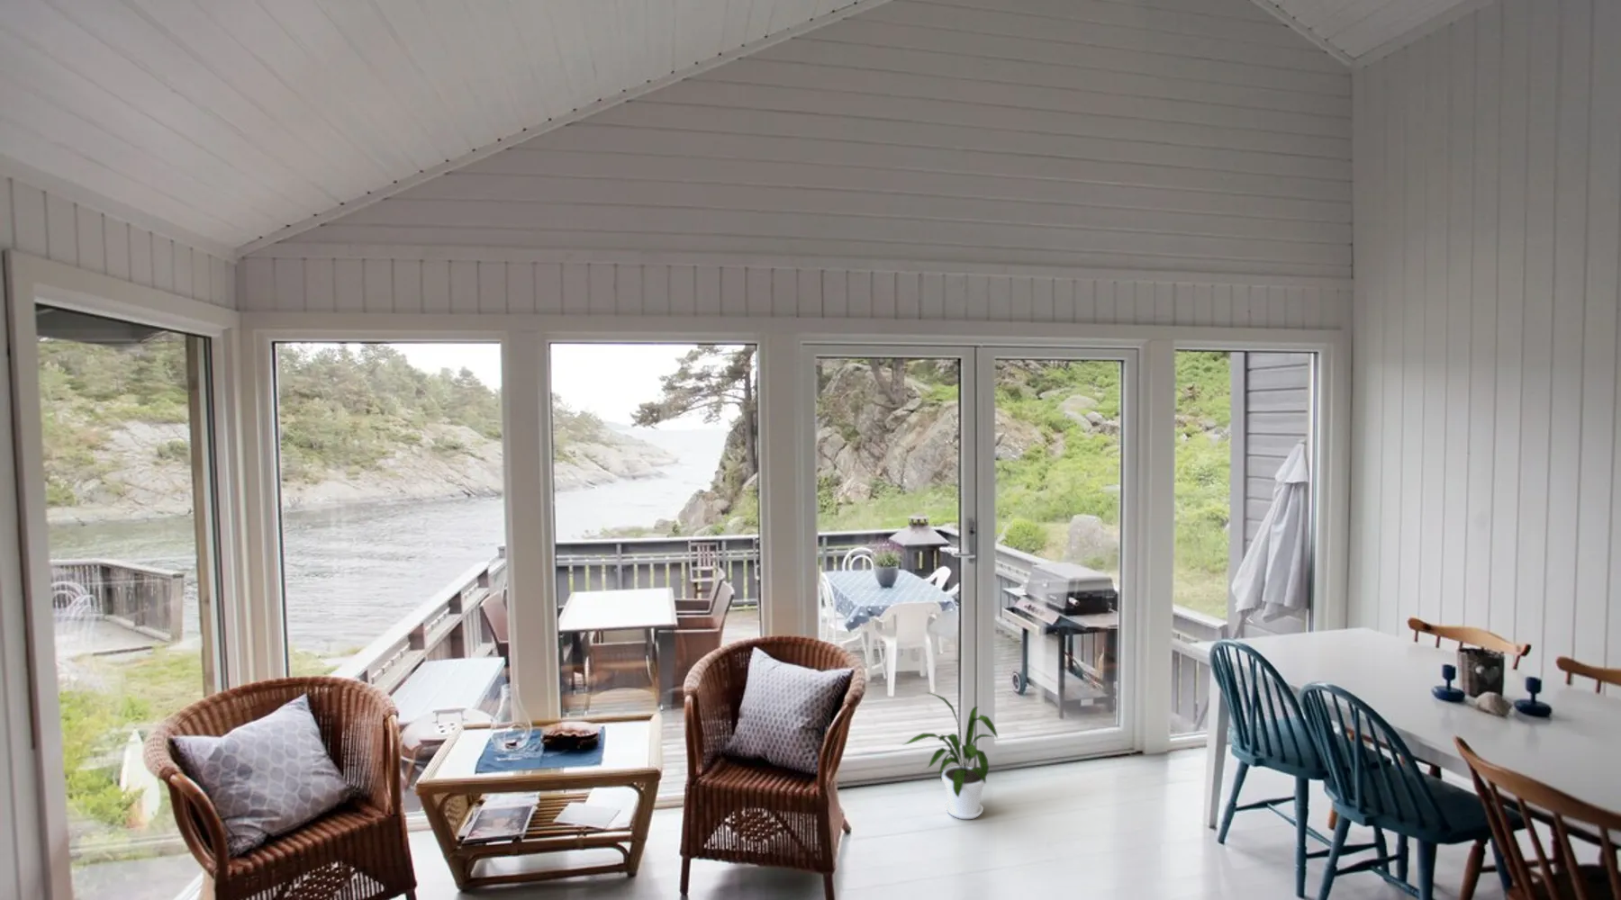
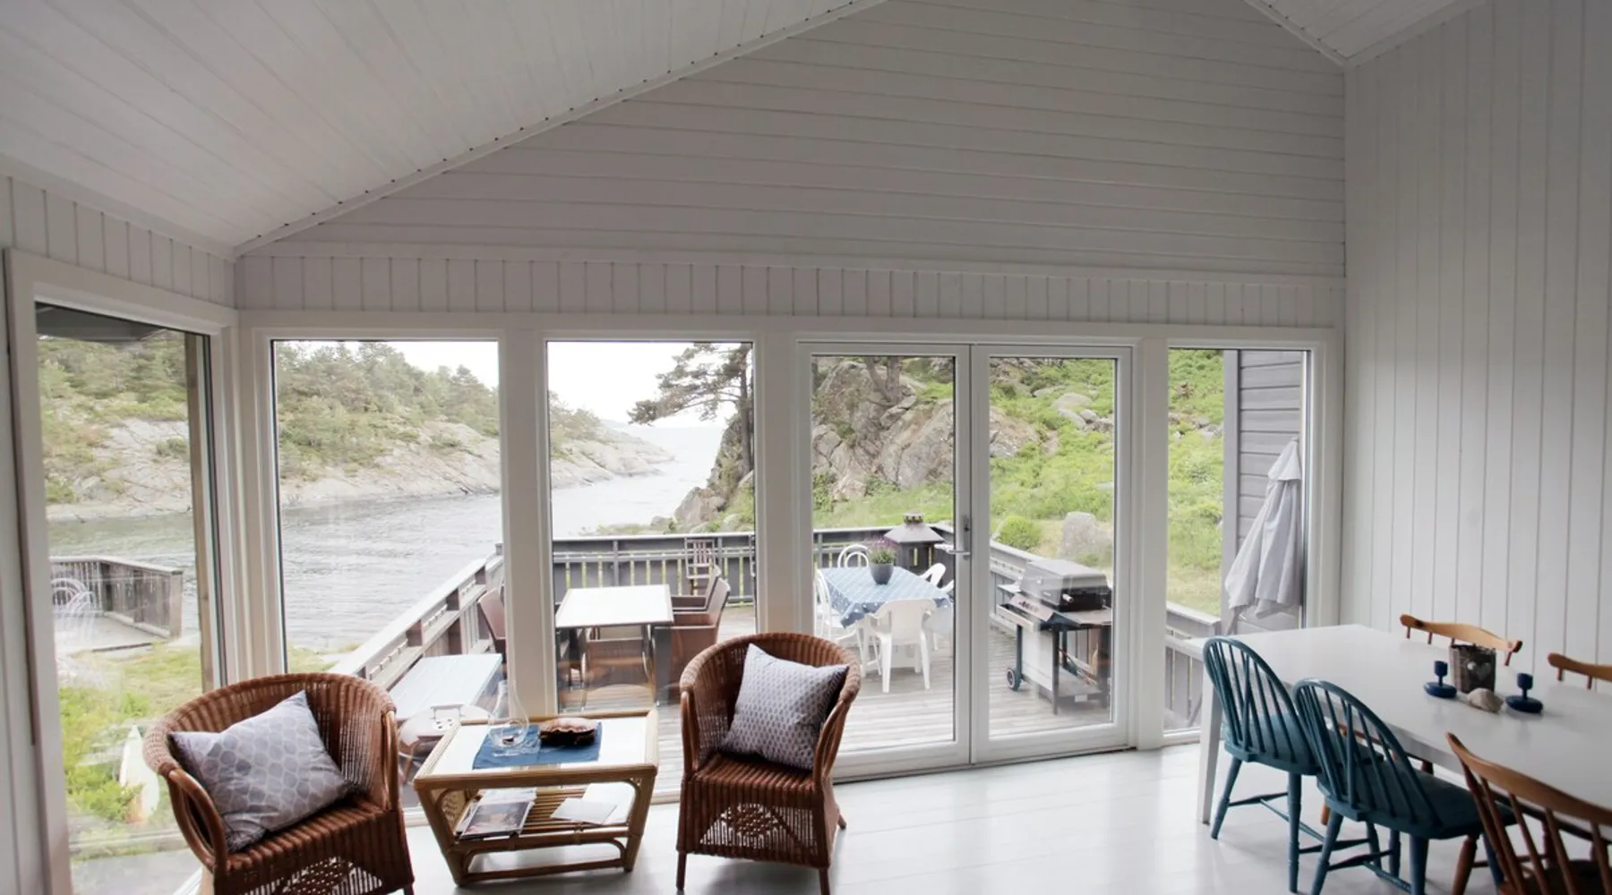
- house plant (960, 755)
